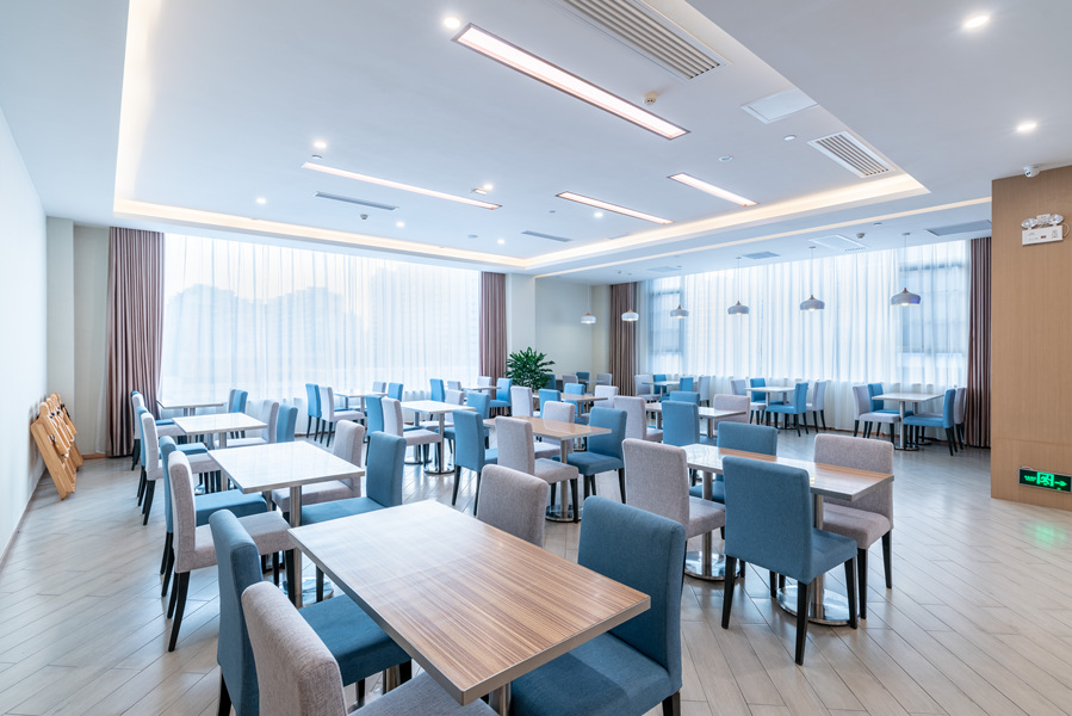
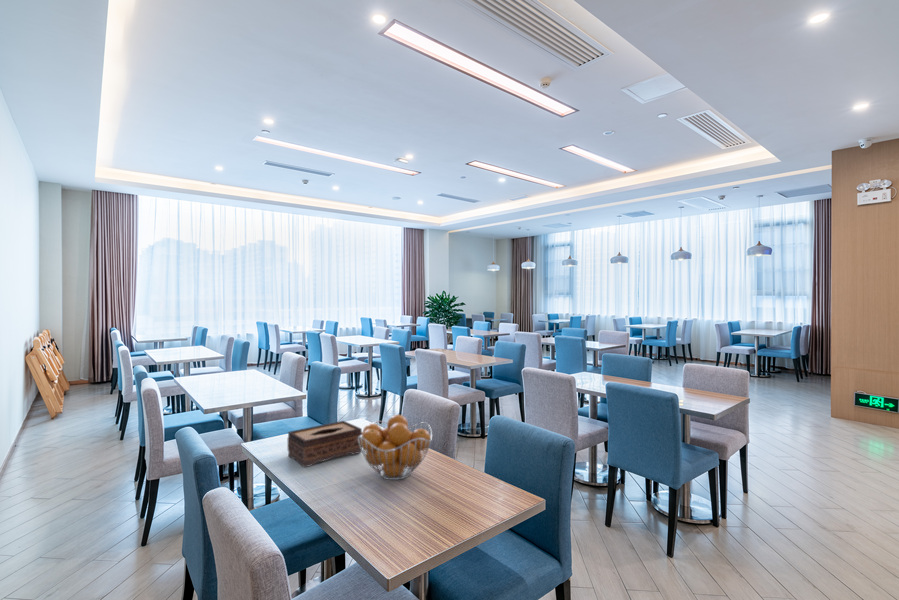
+ fruit basket (395, 446)
+ tissue box (325, 442)
